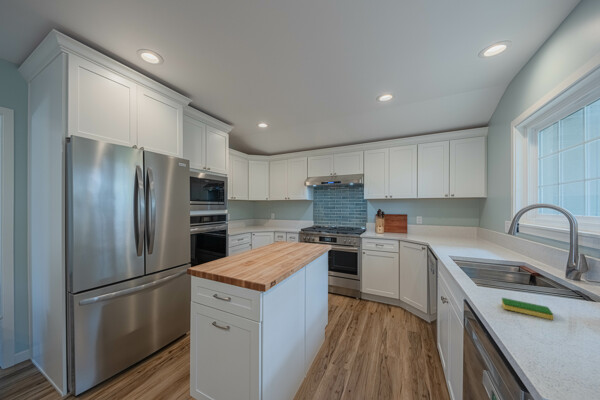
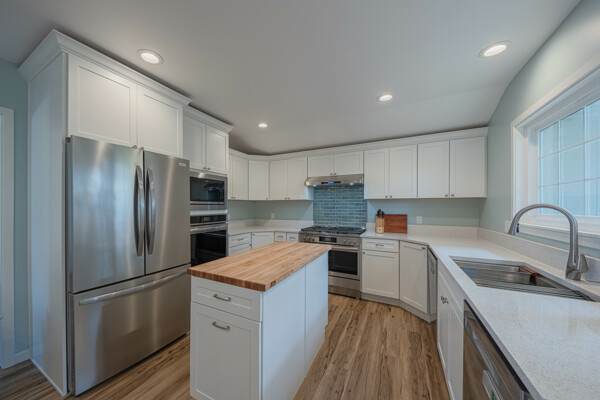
- dish sponge (525, 307)
